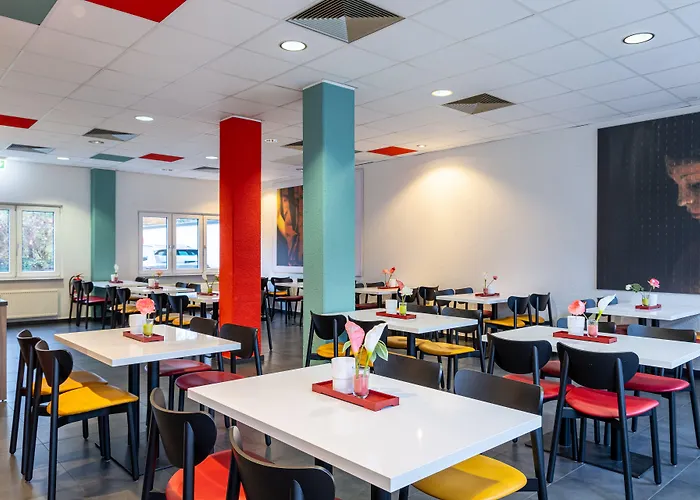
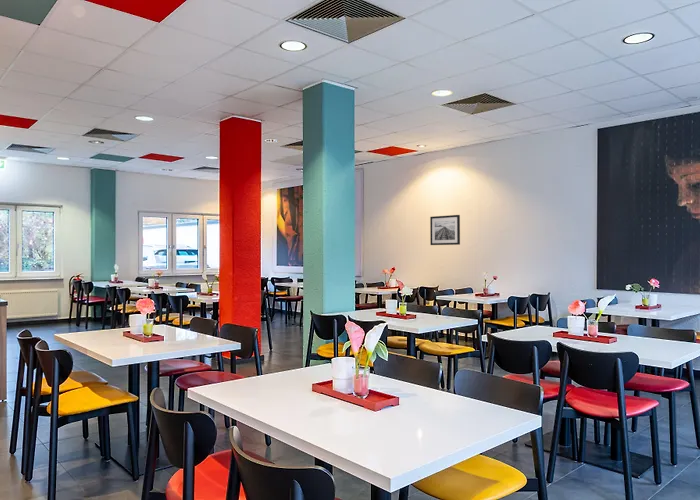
+ wall art (444, 230)
